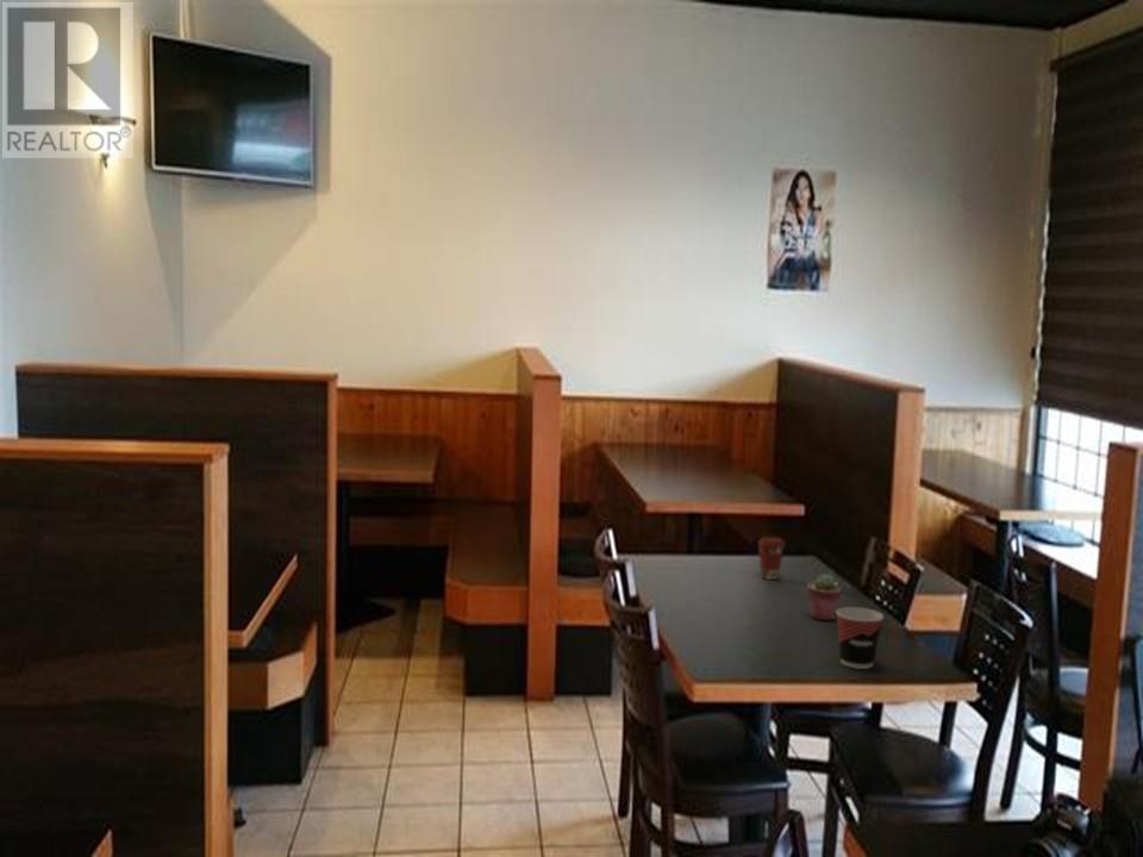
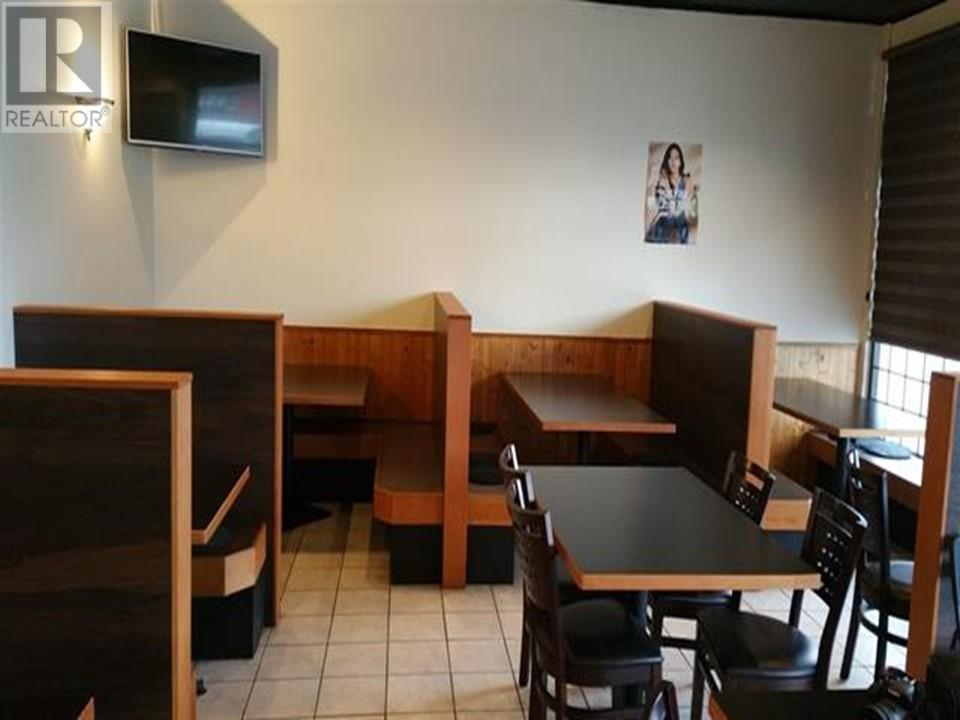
- coffee cup (770, 558)
- cup (857, 638)
- potted succulent (823, 595)
